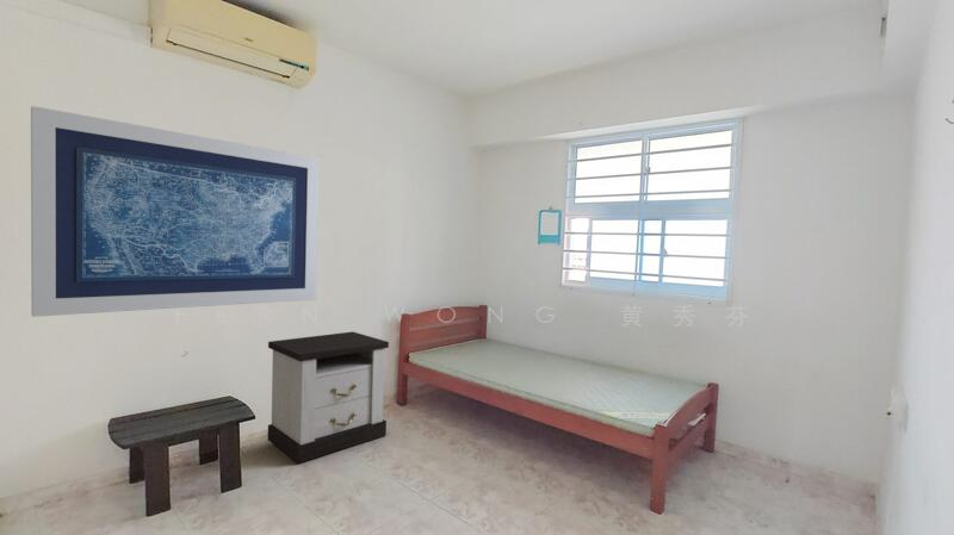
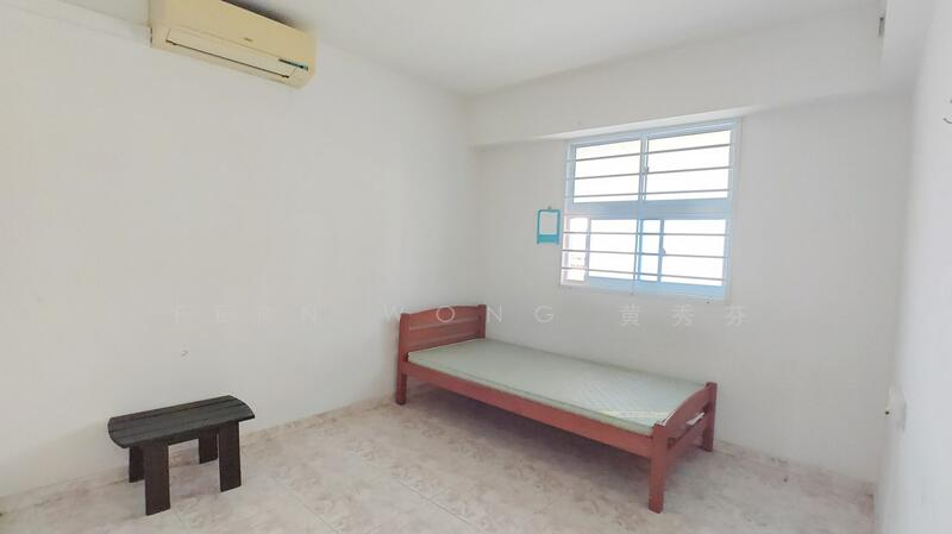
- wall art (200, 222)
- nightstand (328, 390)
